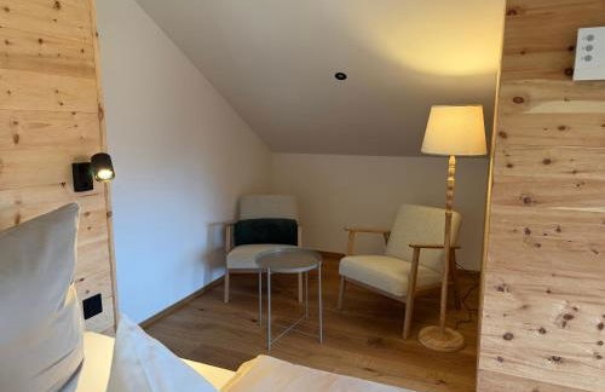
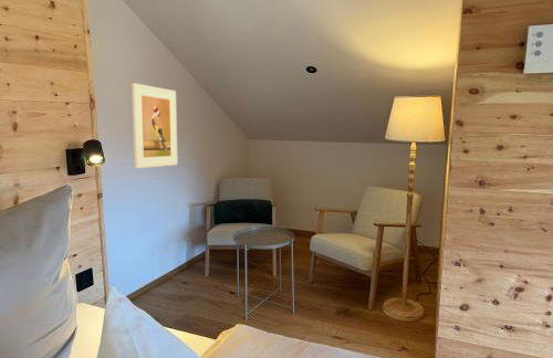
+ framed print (156, 127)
